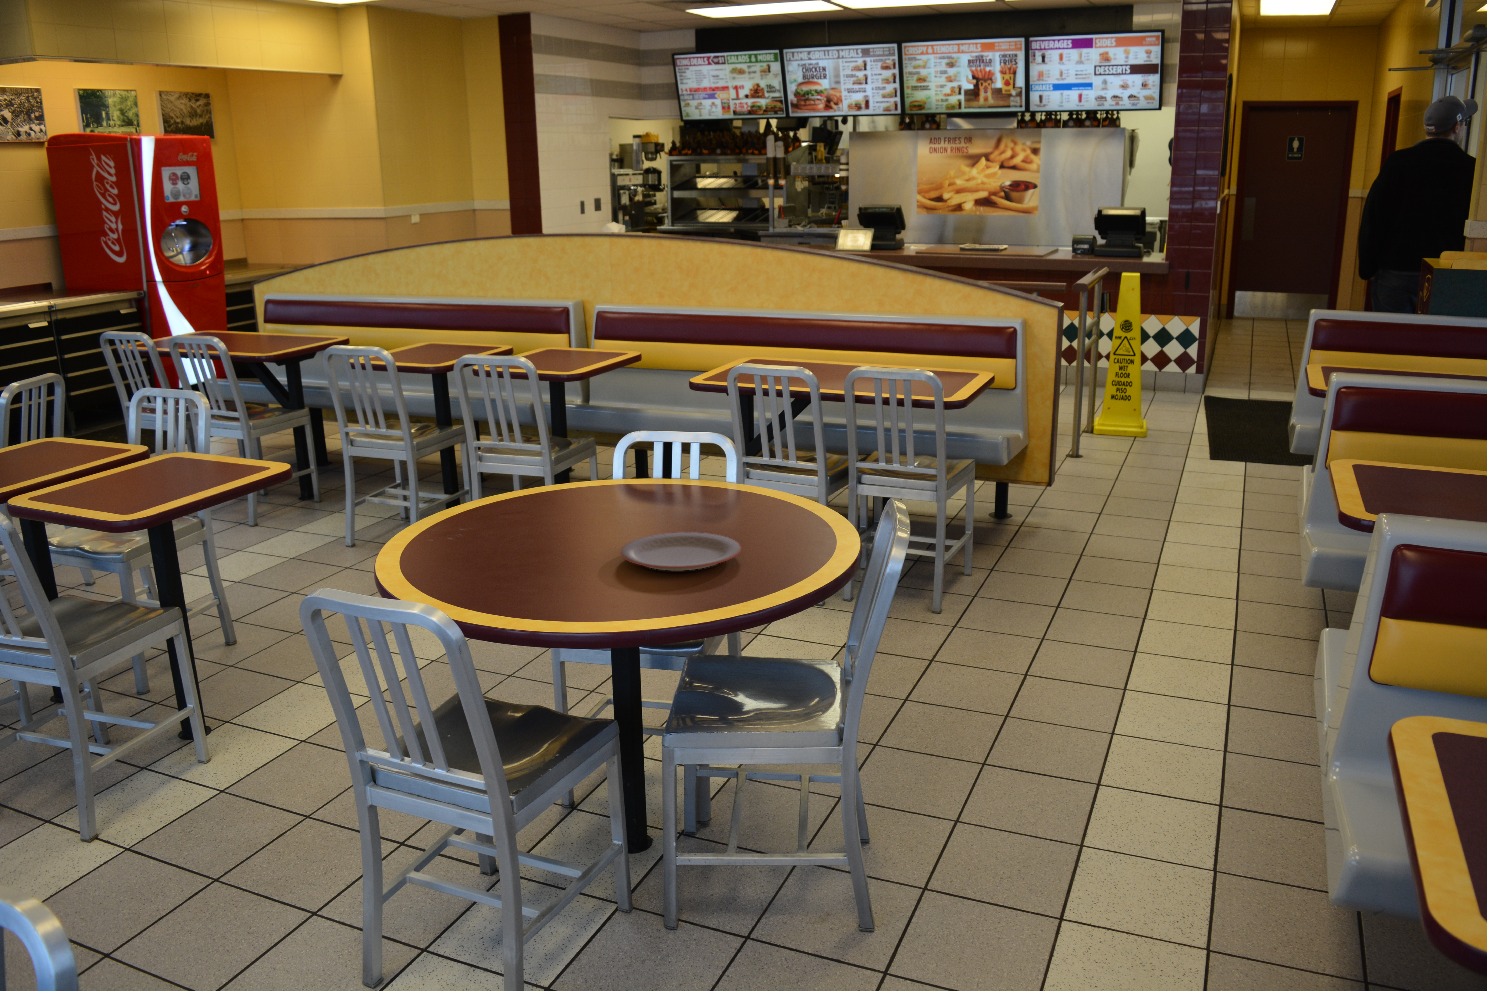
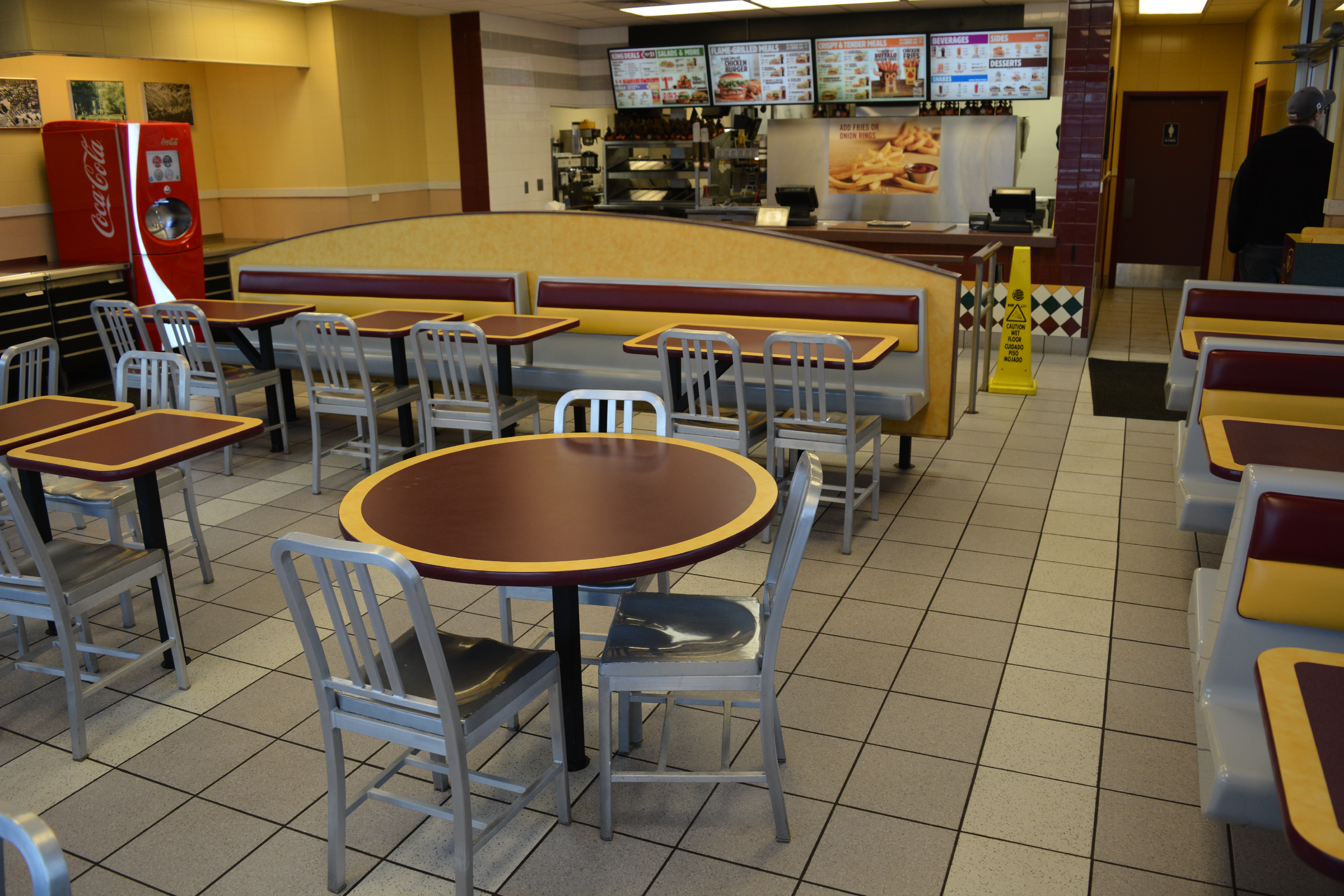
- plate (680, 553)
